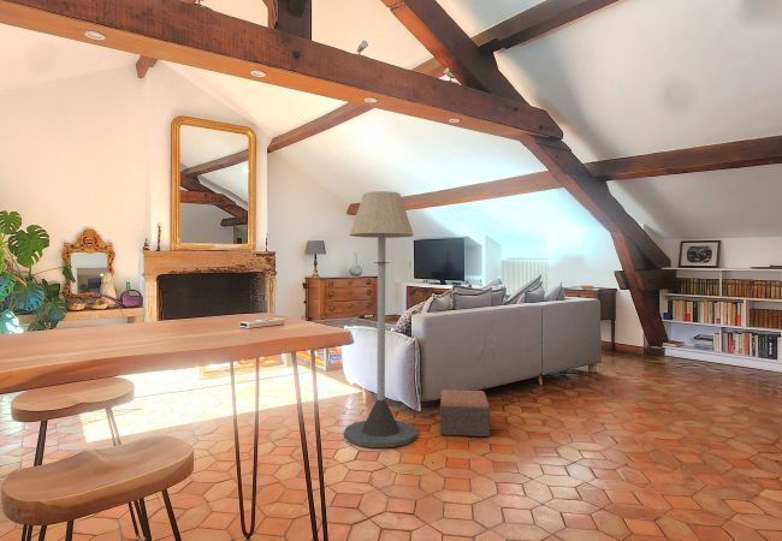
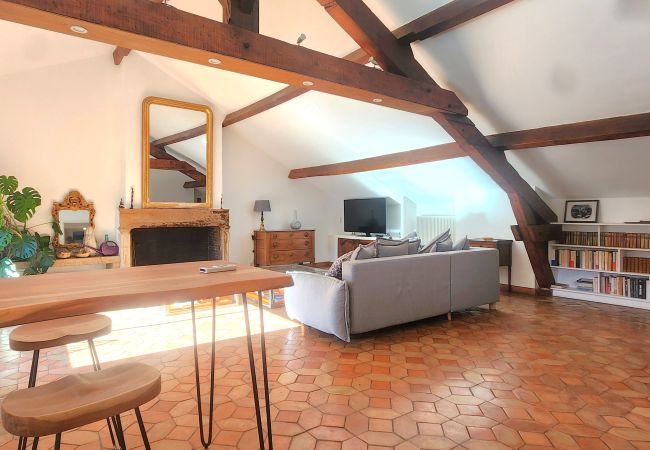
- footstool (463, 411)
- floor lamp (380, 314)
